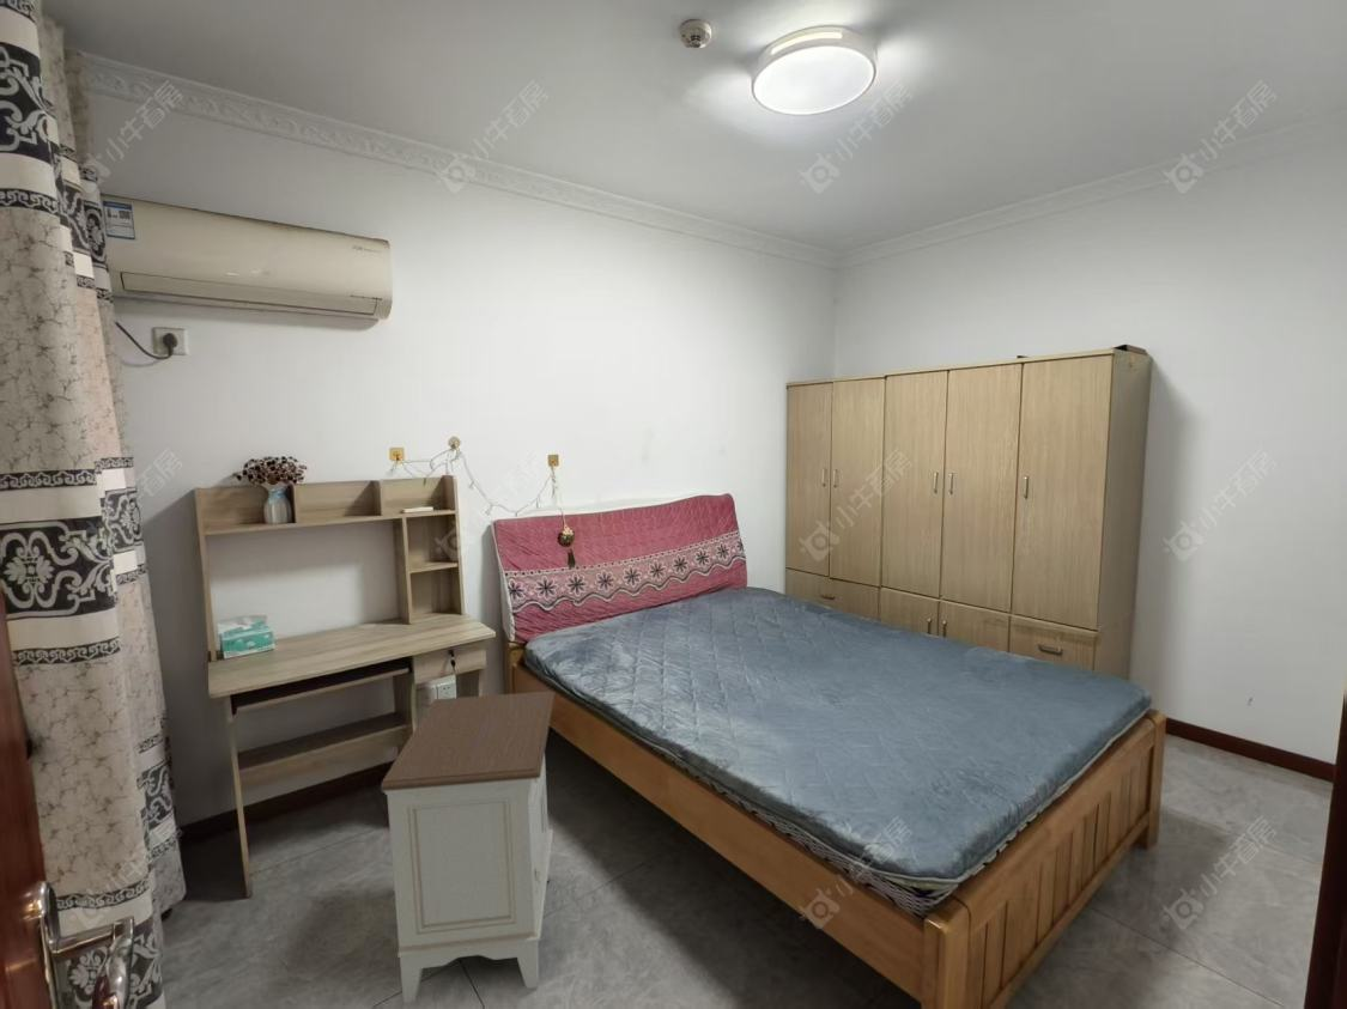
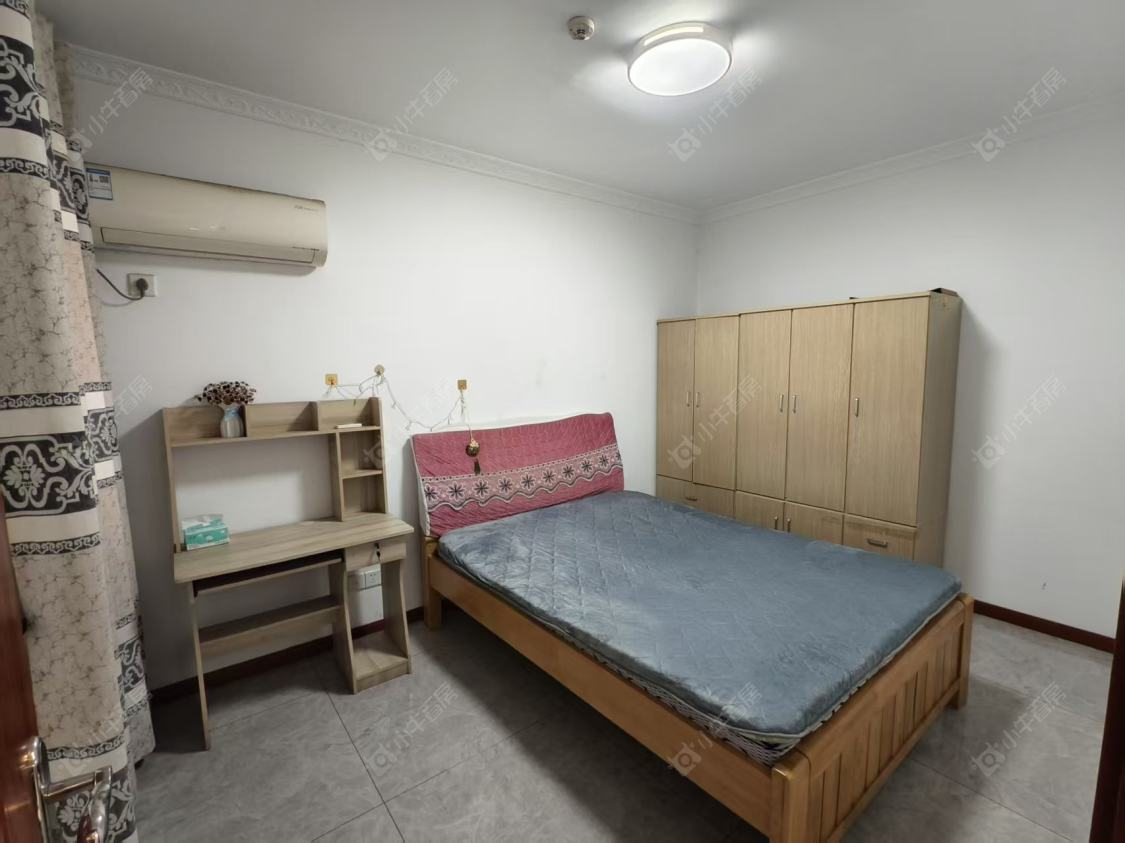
- nightstand (486, 832)
